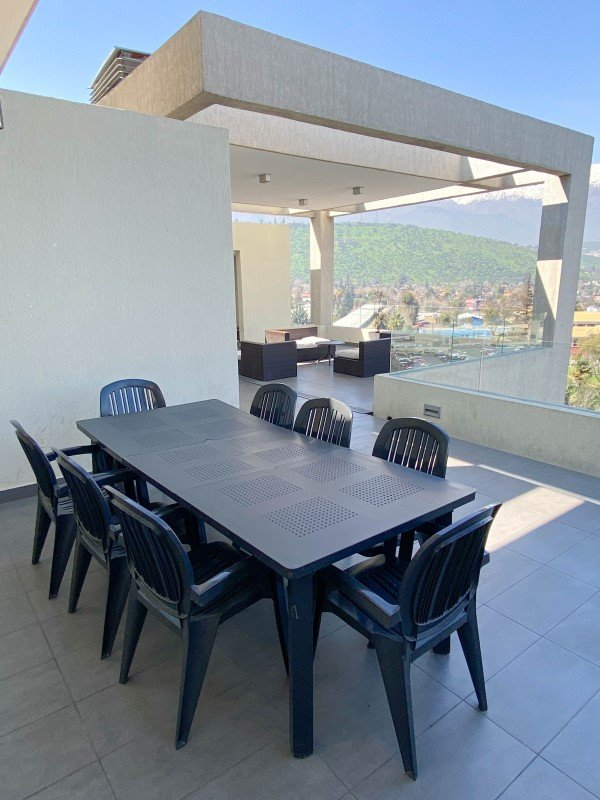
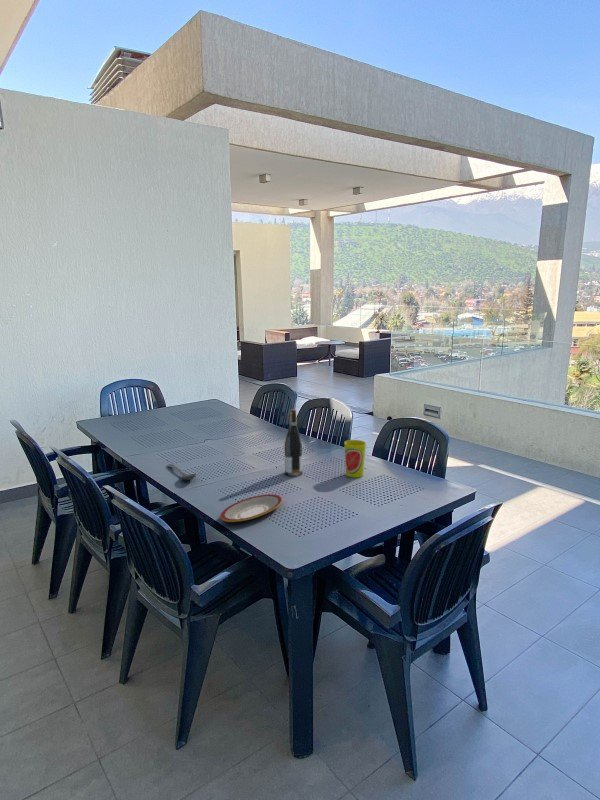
+ stirrer (180, 470)
+ wine bottle (293, 442)
+ plate (252, 509)
+ cup (354, 458)
